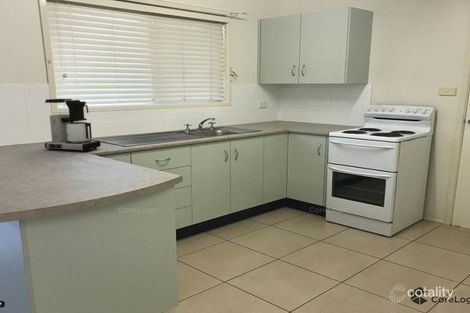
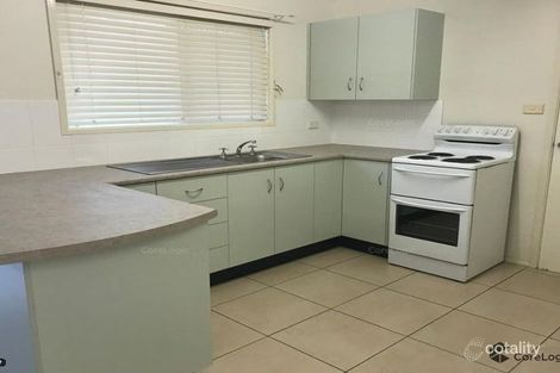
- coffee maker (71, 124)
